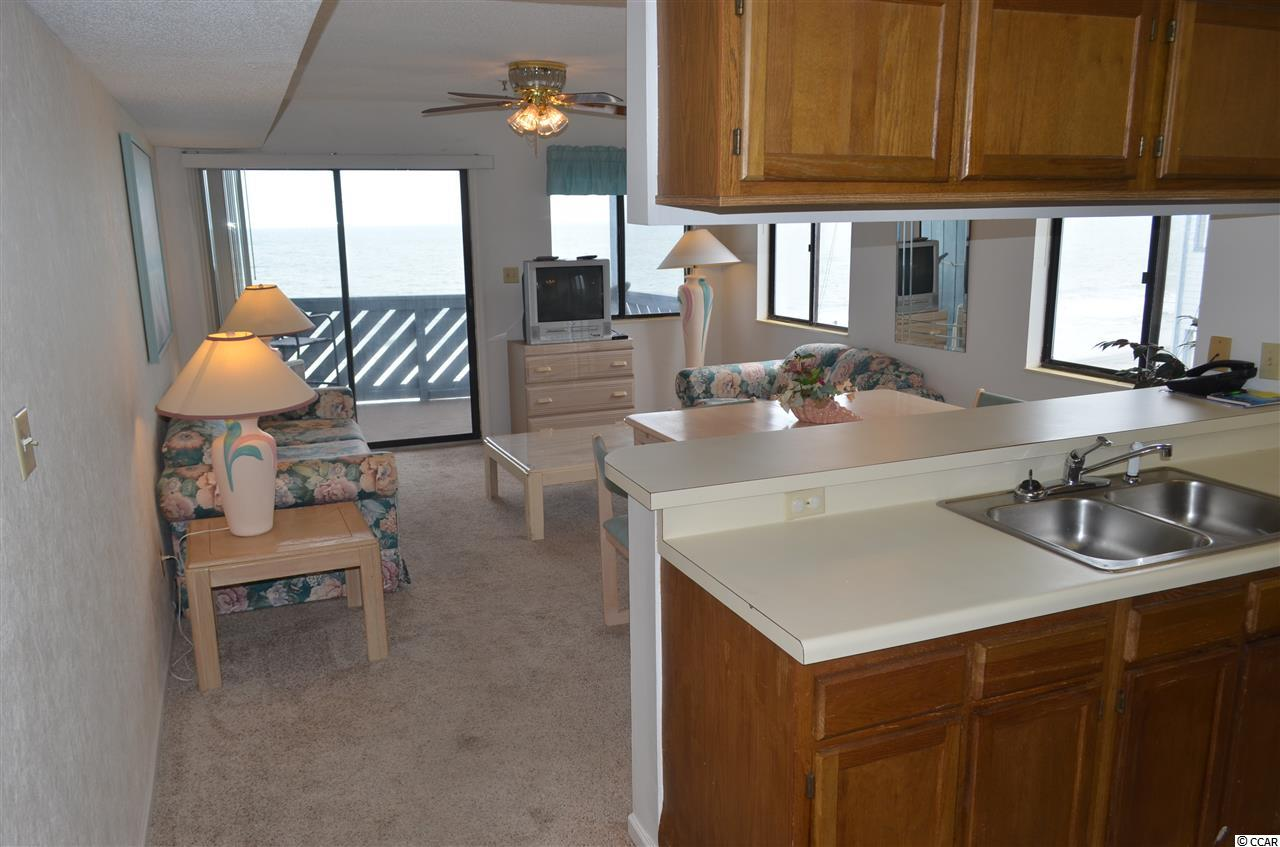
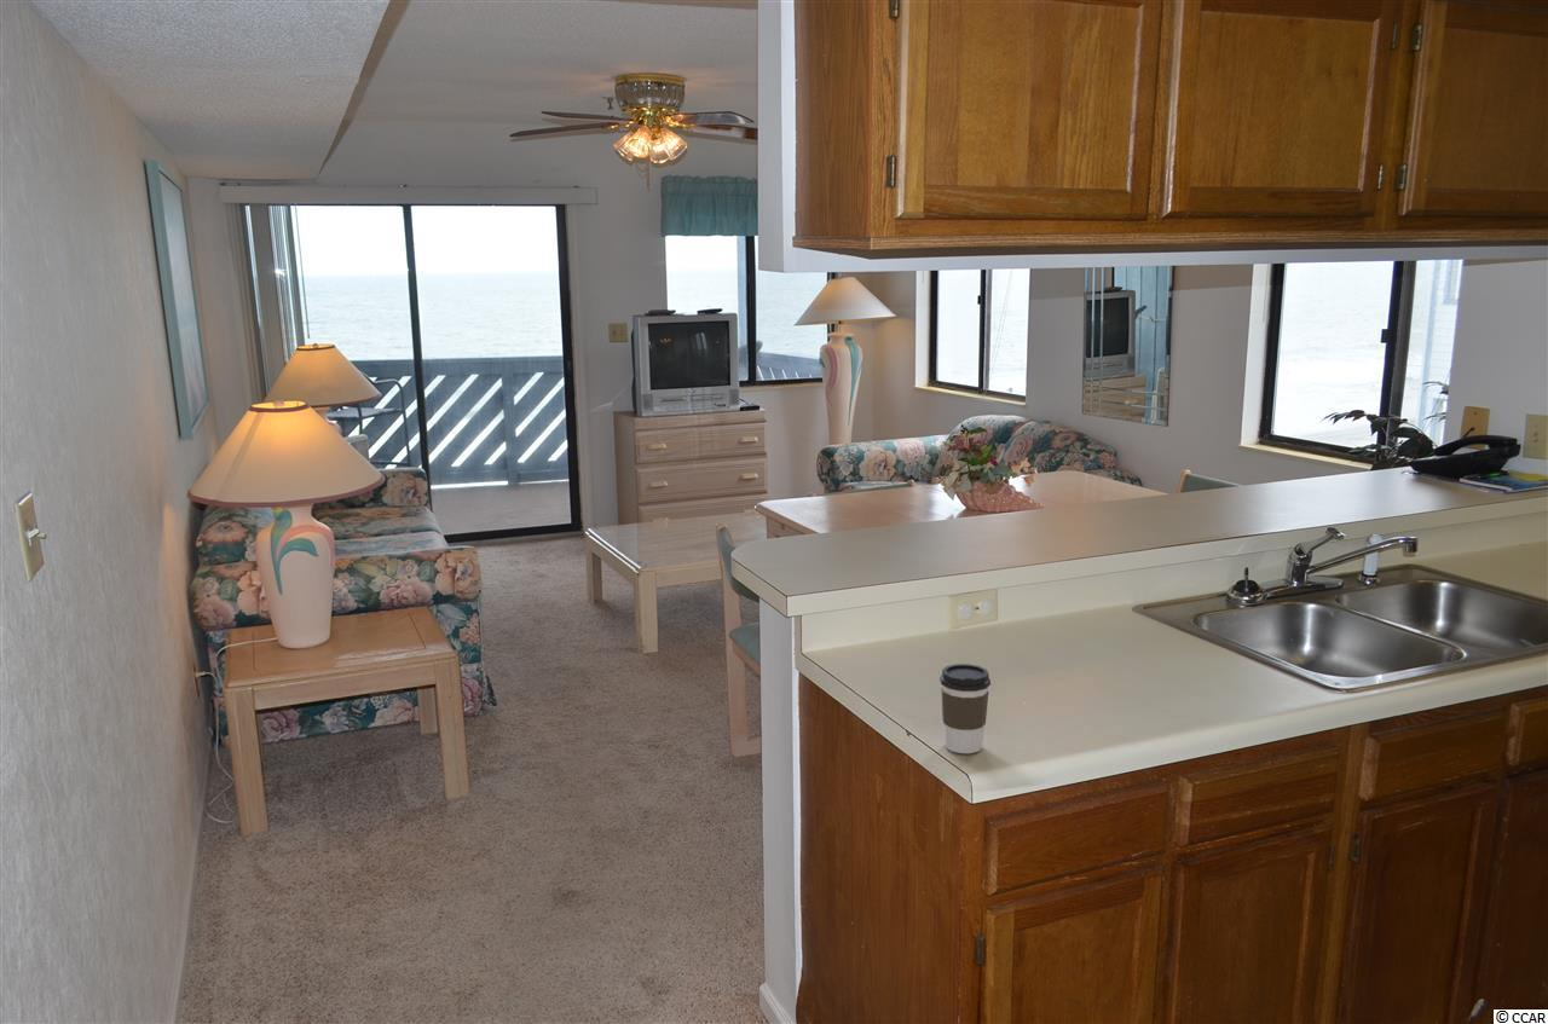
+ coffee cup (964, 708)
